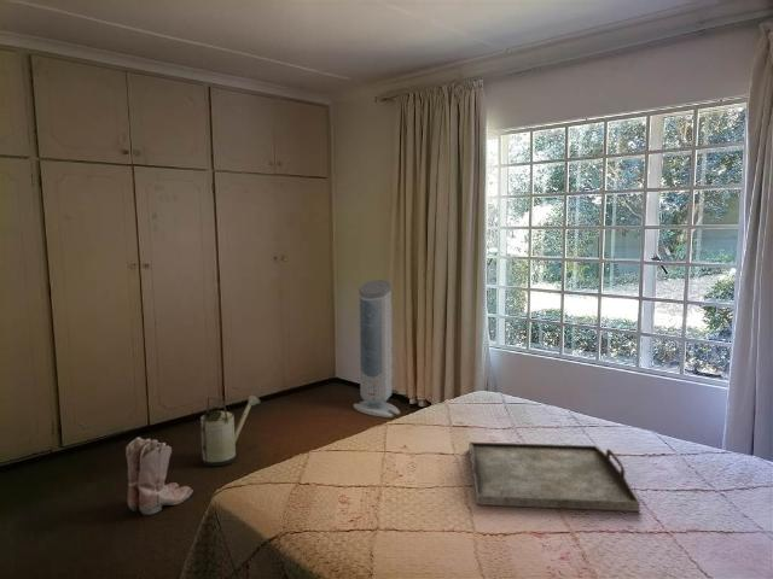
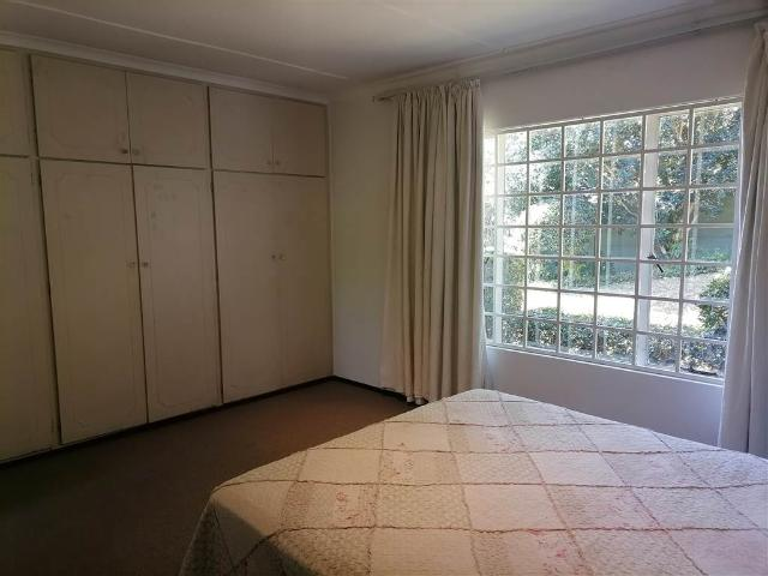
- boots (159, 468)
- serving tray (542, 464)
- air purifier (376, 345)
- watering can (229, 425)
